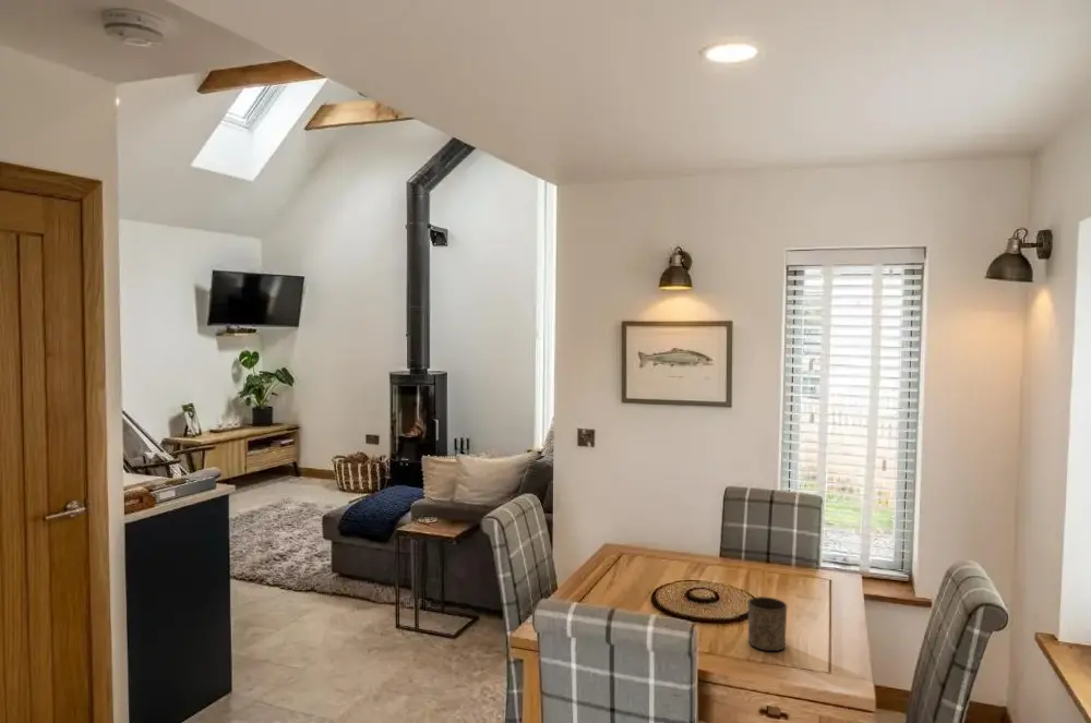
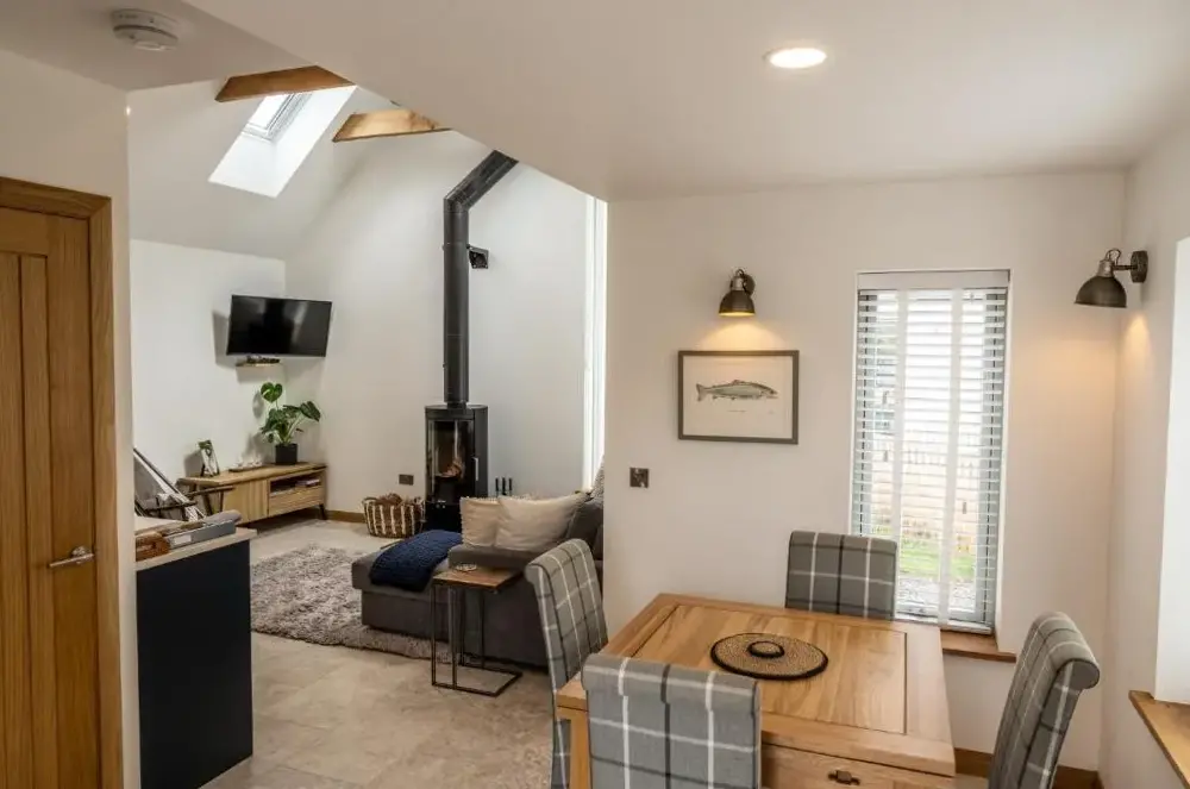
- cup (766, 623)
